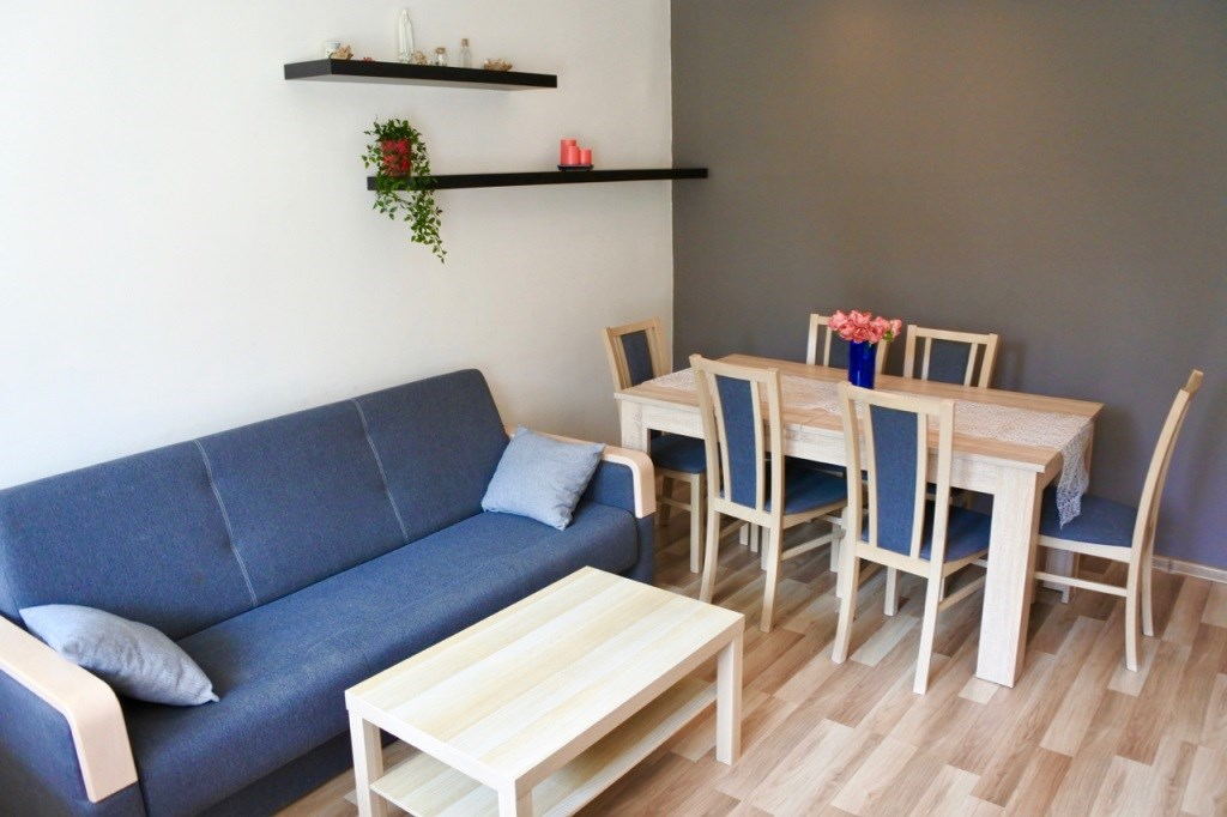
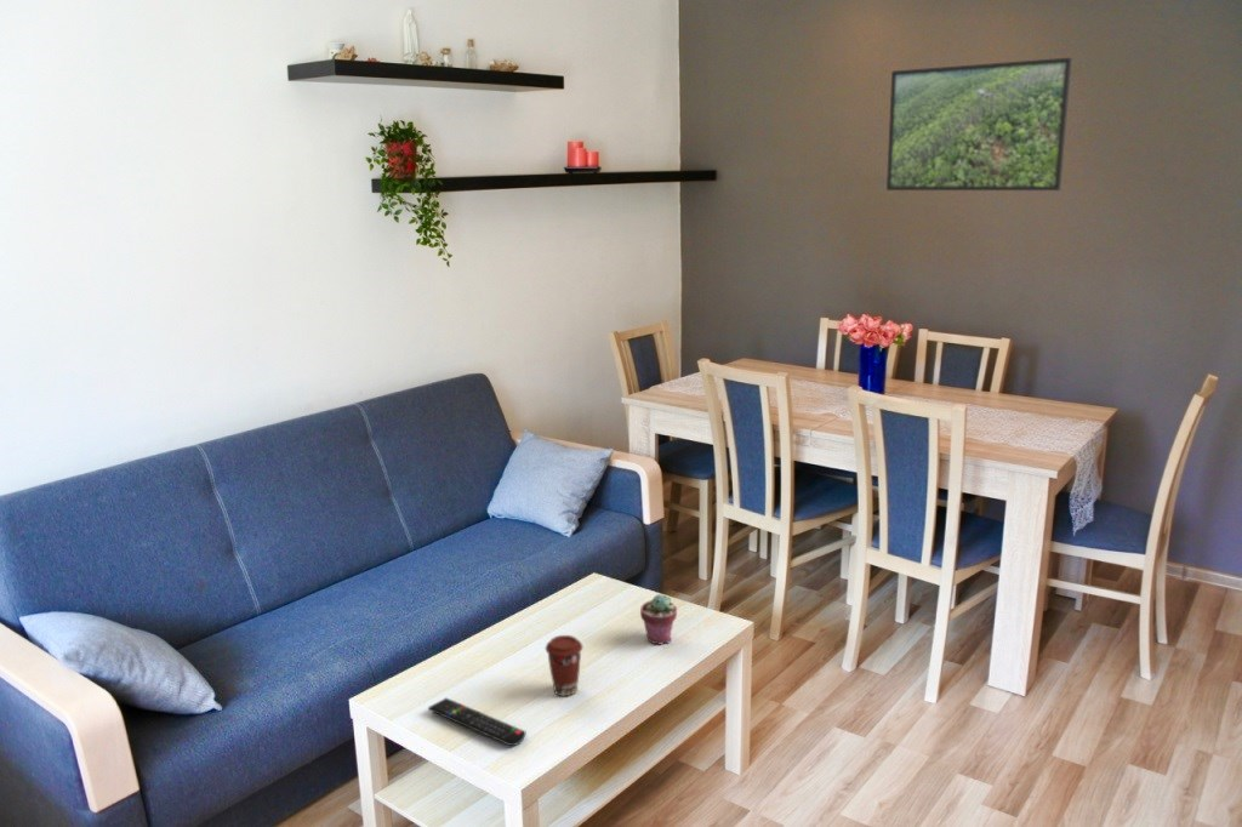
+ potted succulent (659, 616)
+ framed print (973, 129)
+ remote control (477, 722)
+ coffee cup (564, 666)
